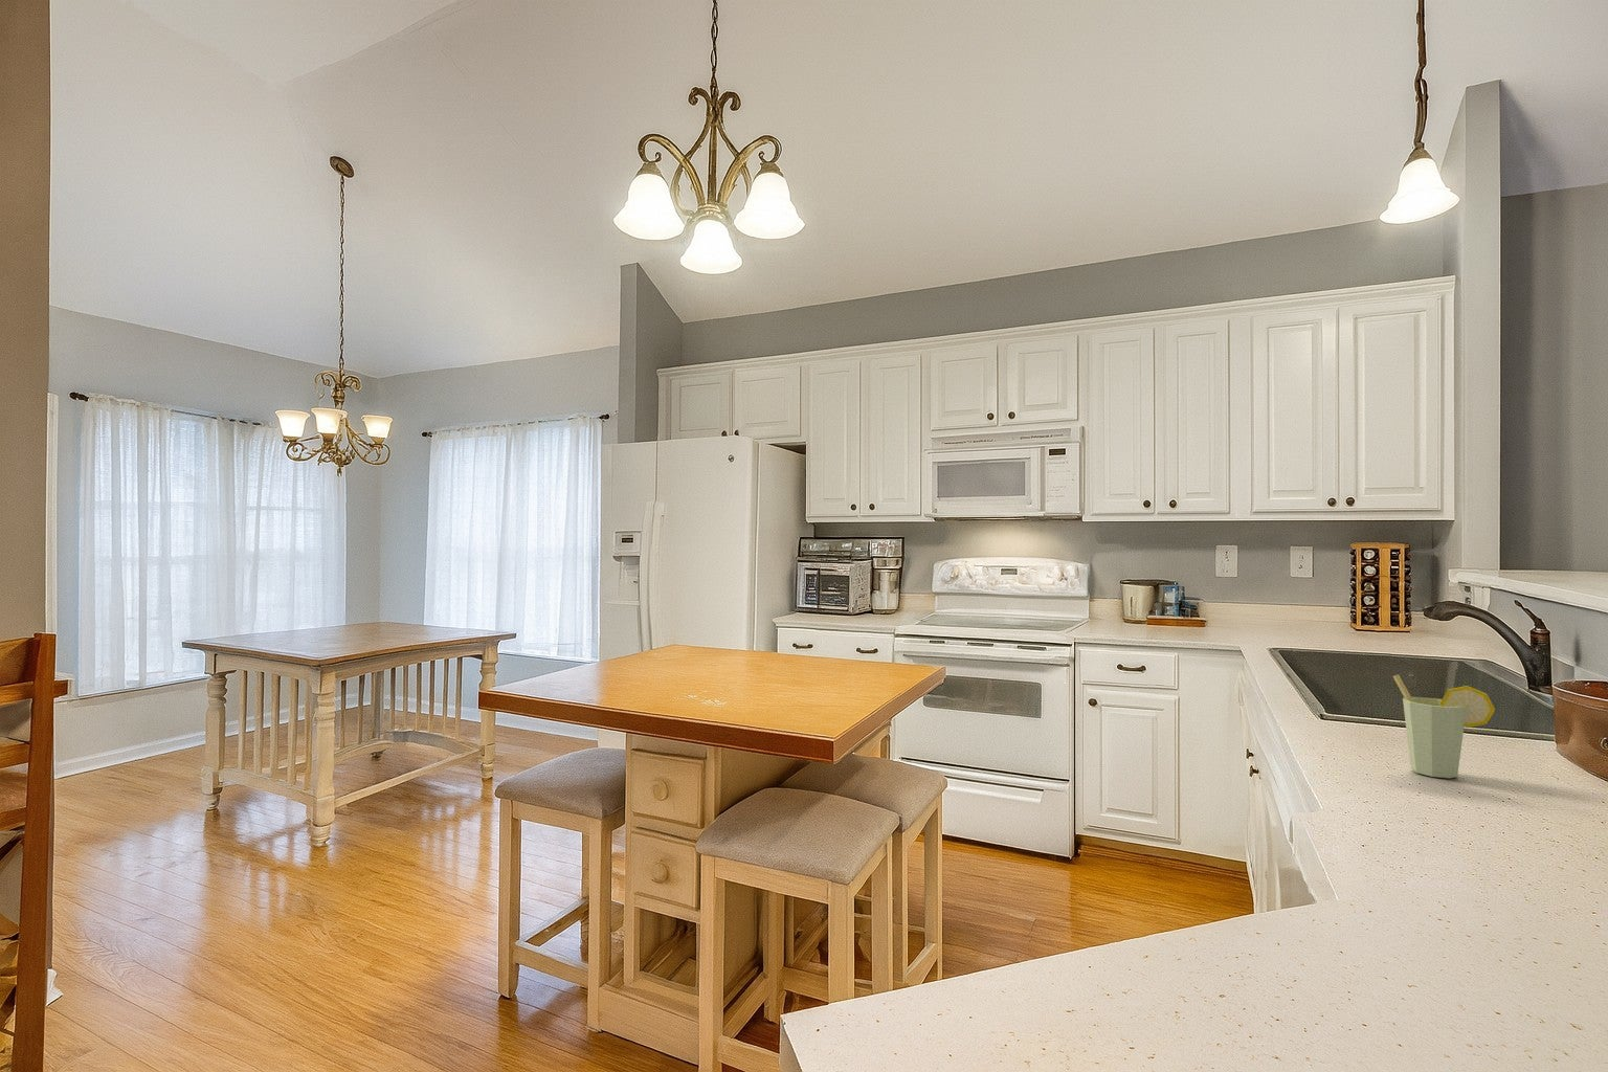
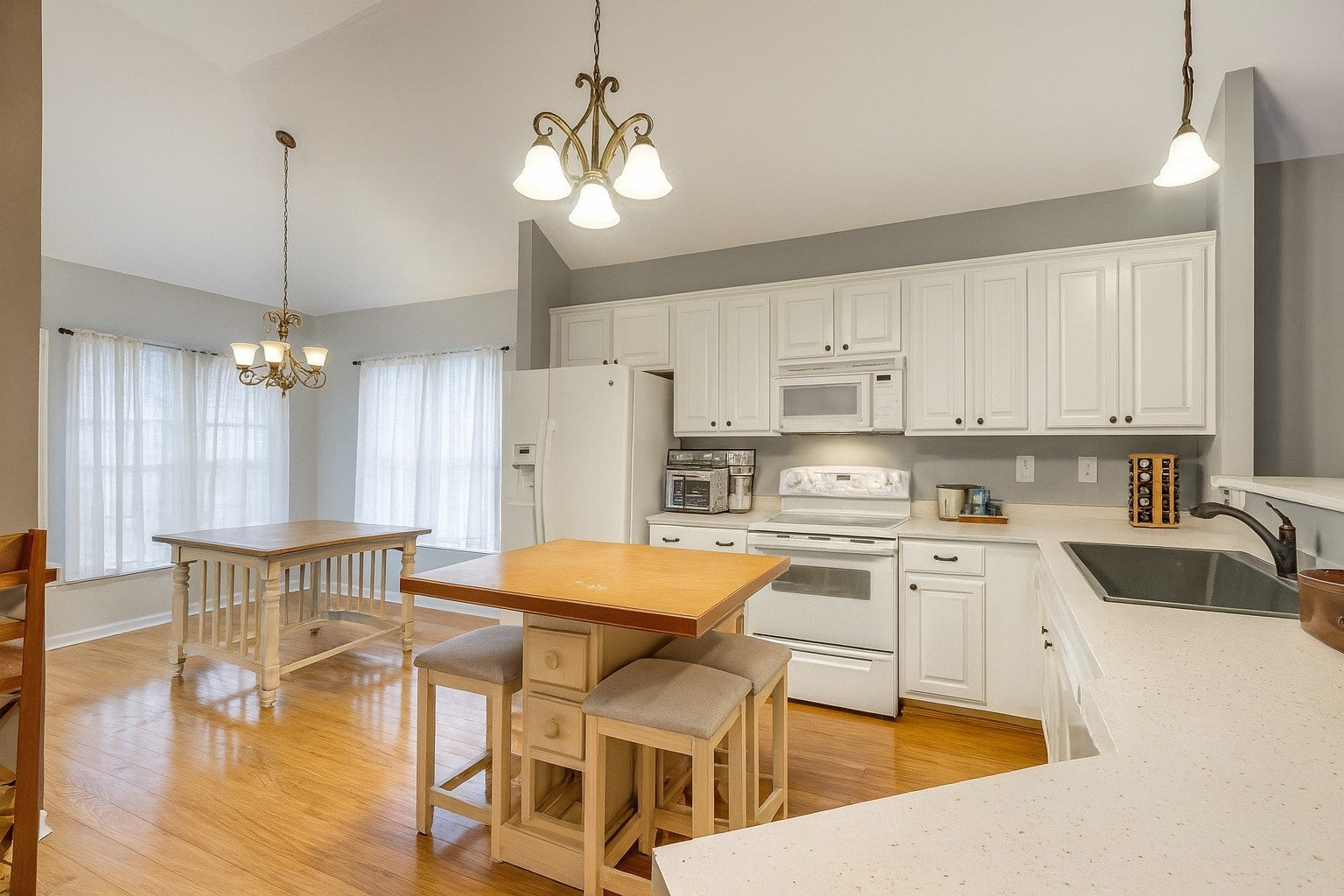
- cup (1442, 726)
